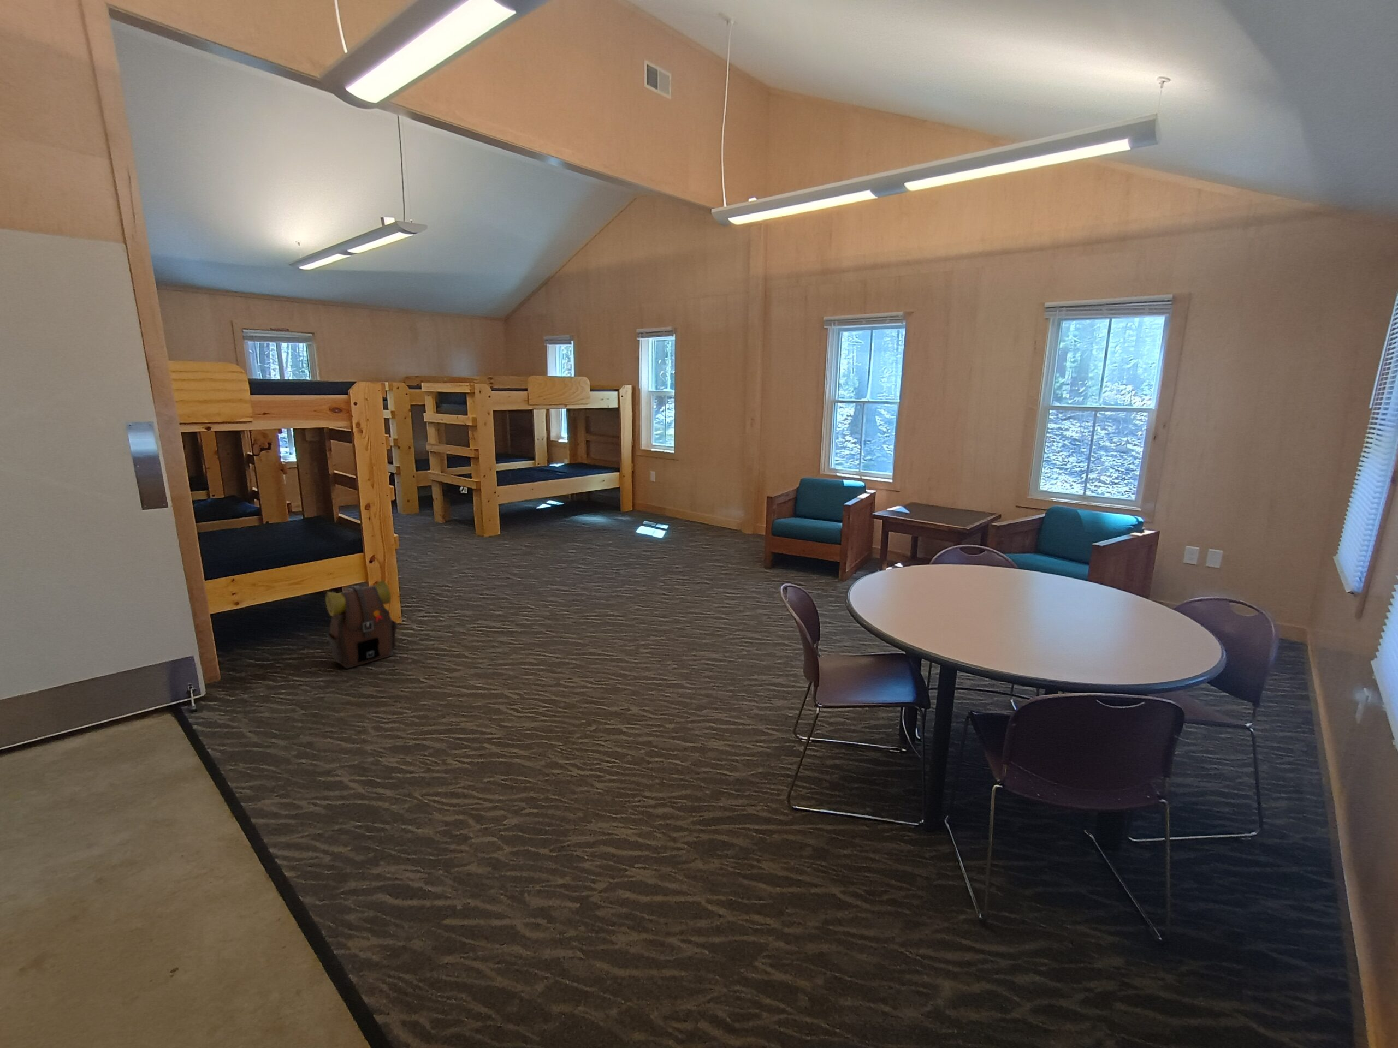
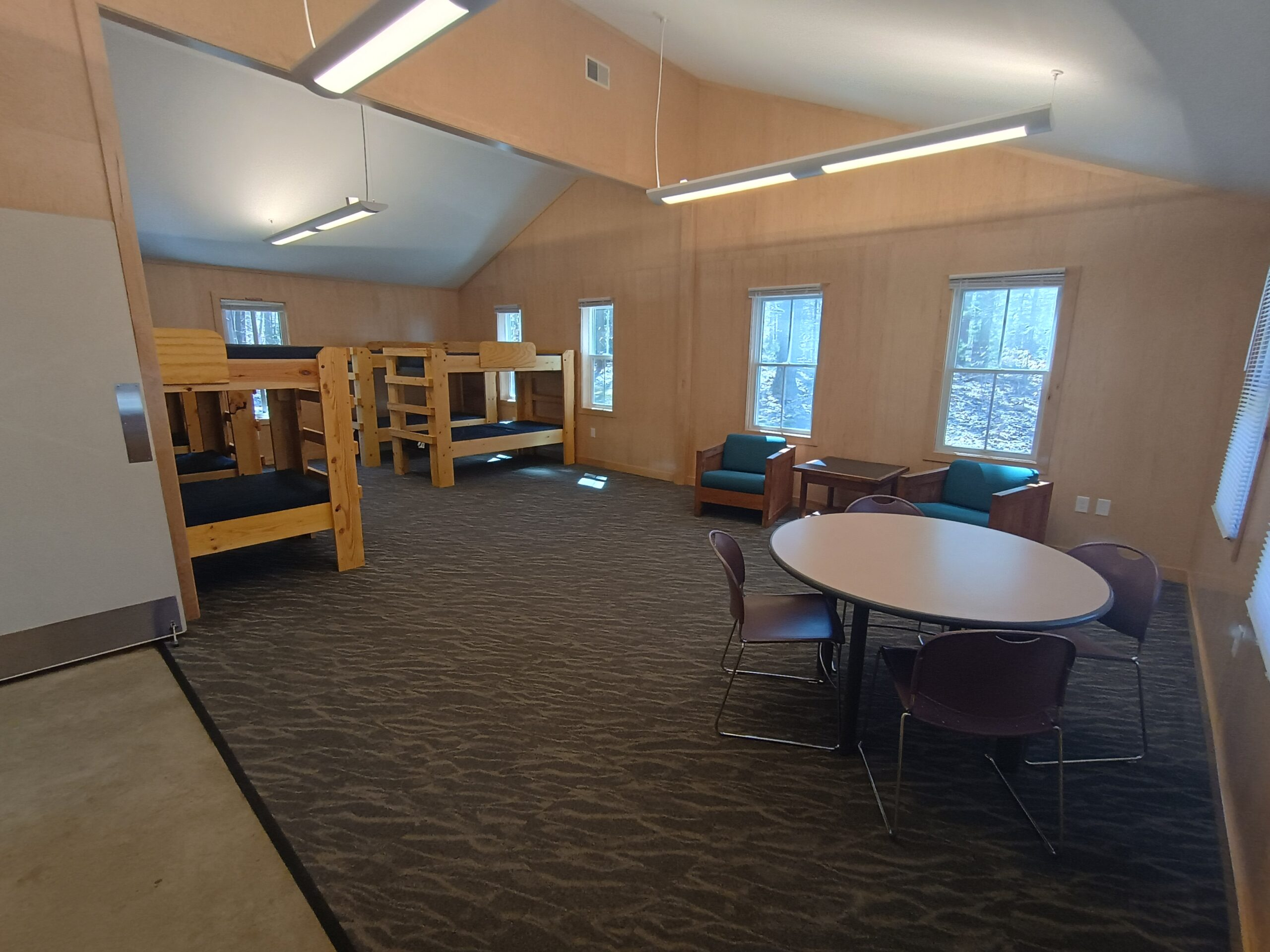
- backpack (358, 620)
